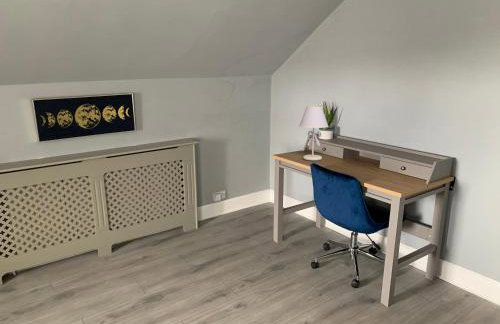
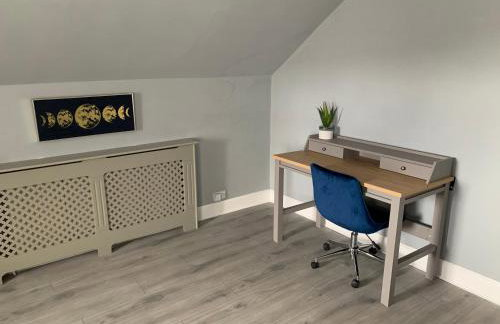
- table lamp (313, 133)
